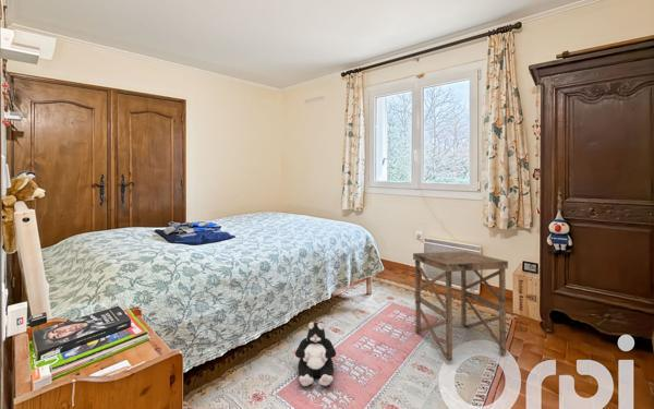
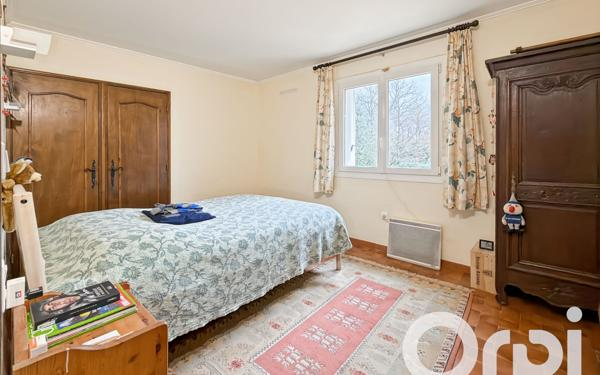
- side table (461, 300)
- plush toy (315, 349)
